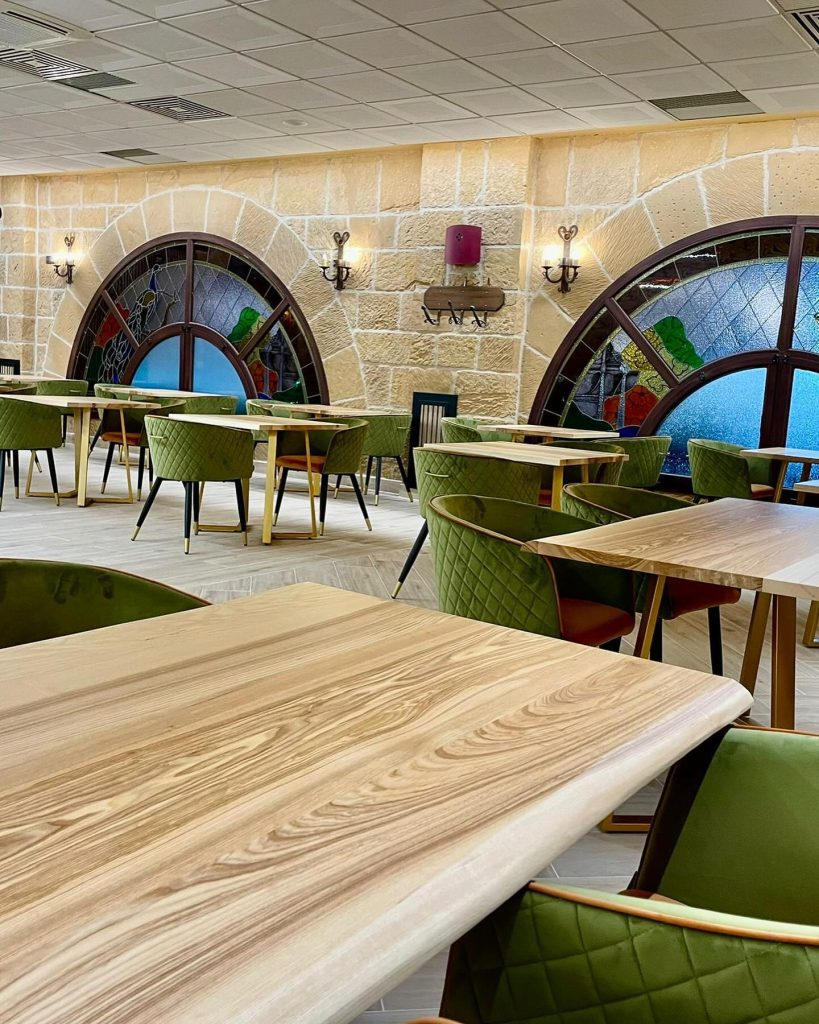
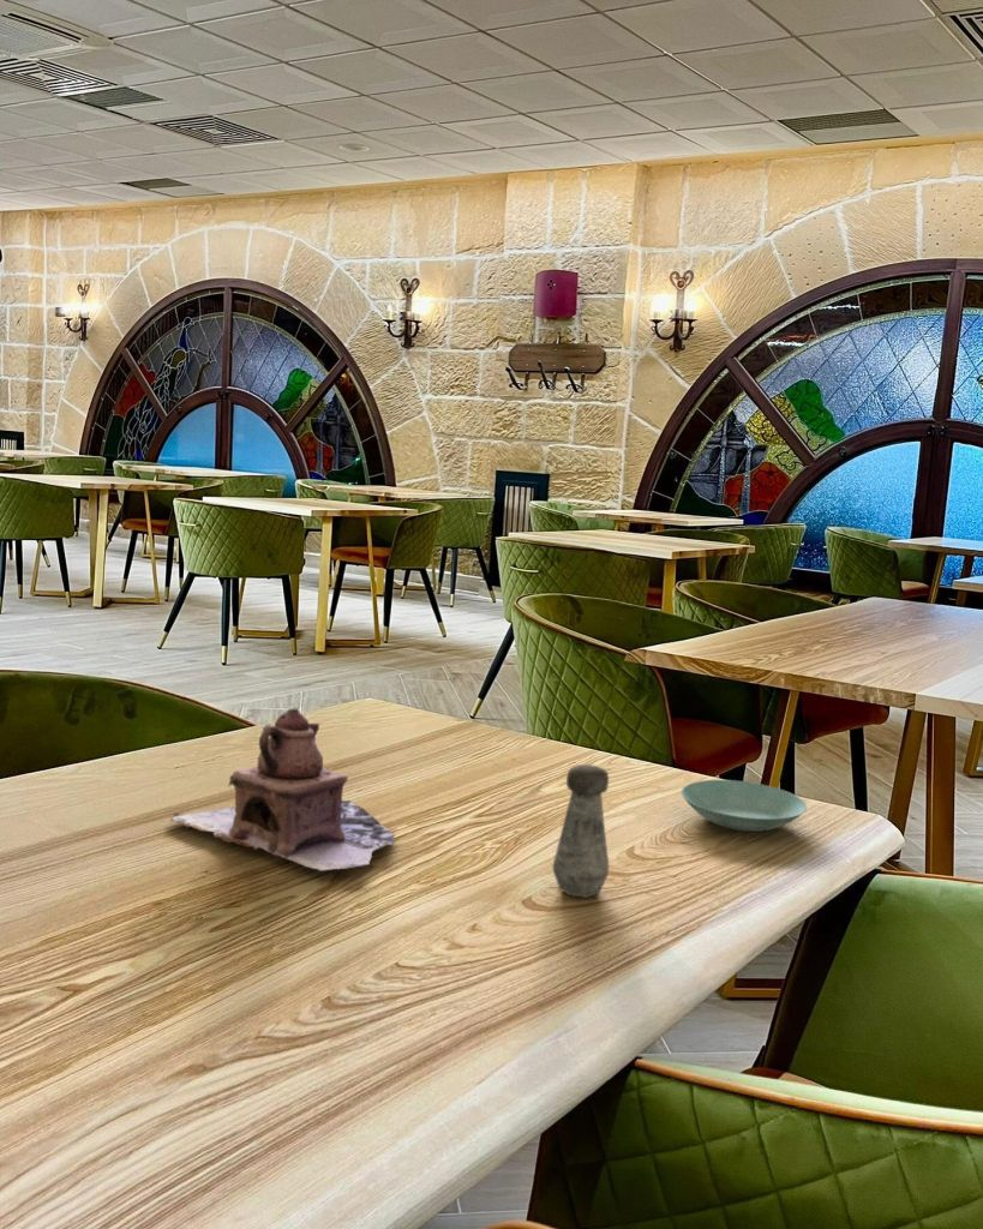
+ saucer (742, 809)
+ salt shaker (583, 828)
+ teapot (298, 775)
